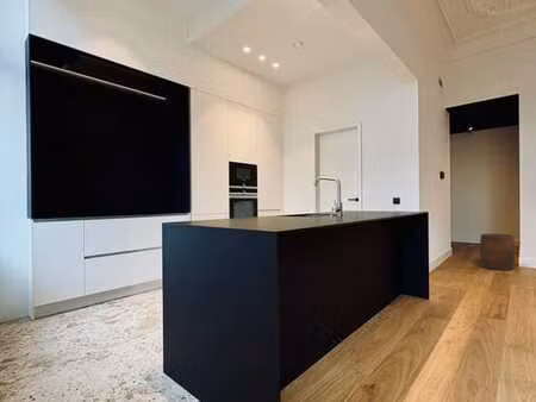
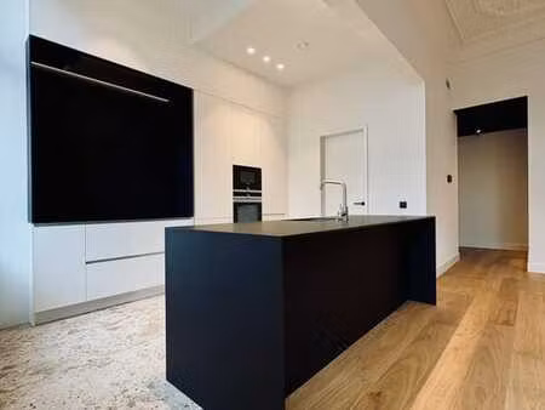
- stool (497, 251)
